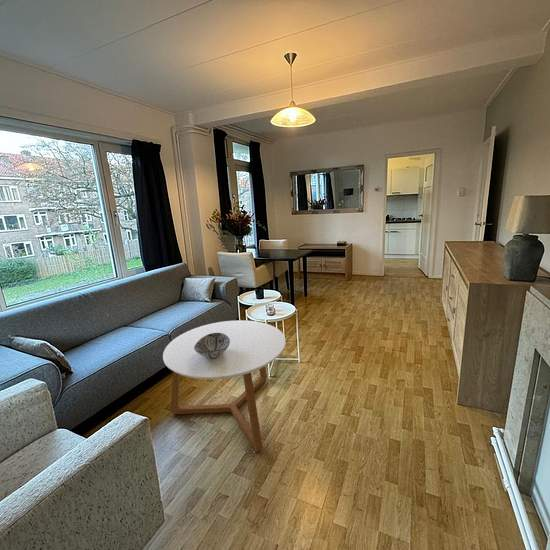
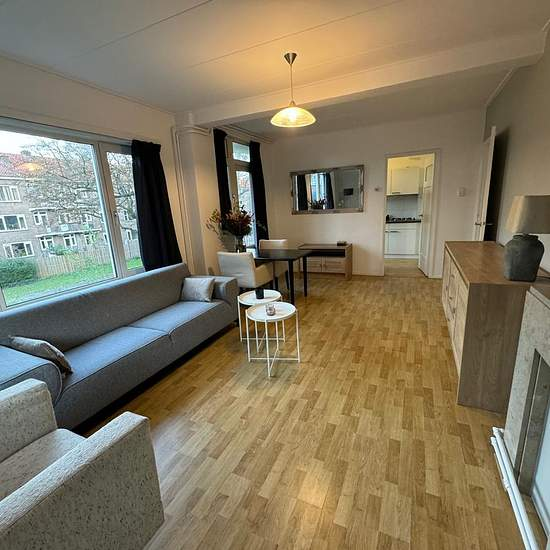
- coffee table (227, 377)
- decorative bowl (212, 347)
